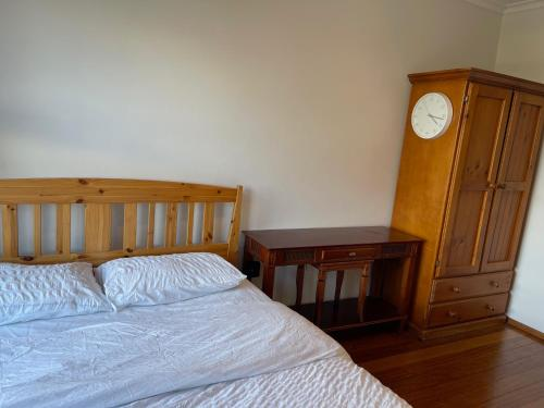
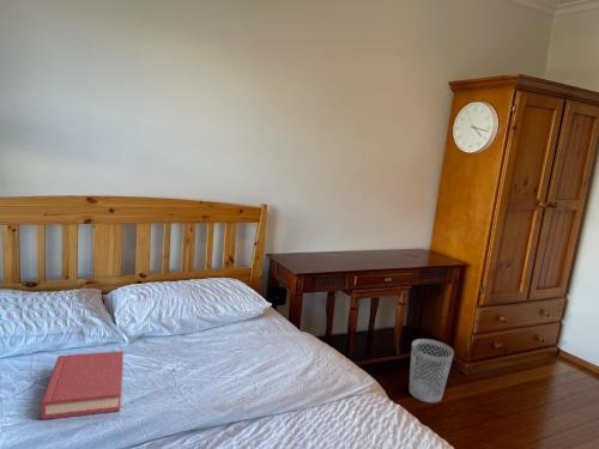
+ hardback book (86, 381)
+ wastebasket (429, 370)
